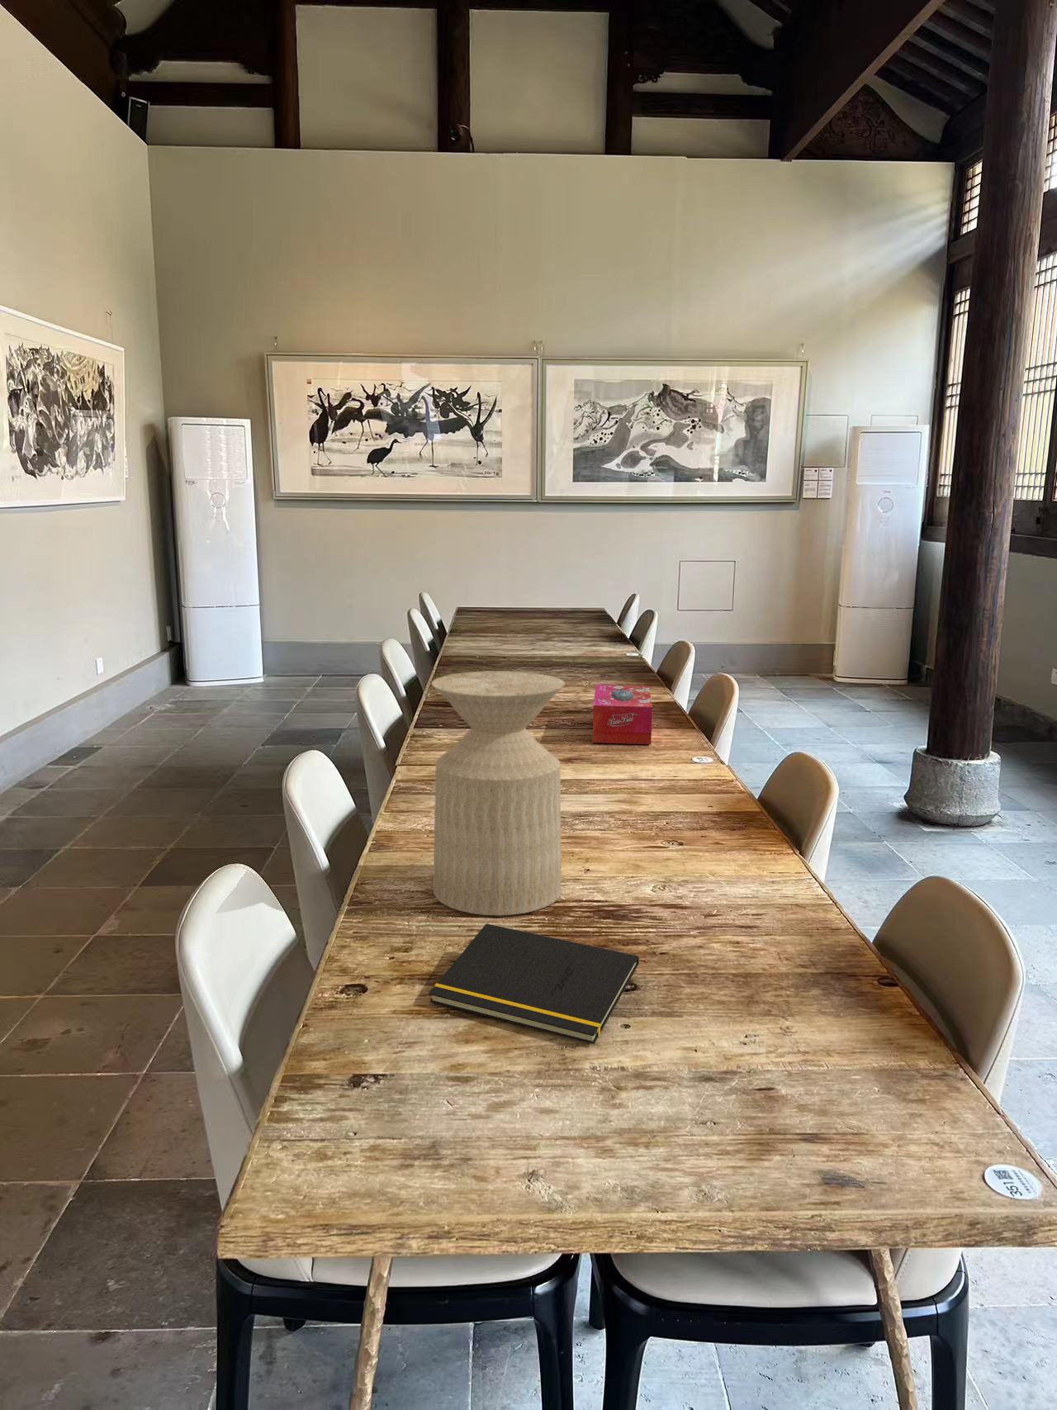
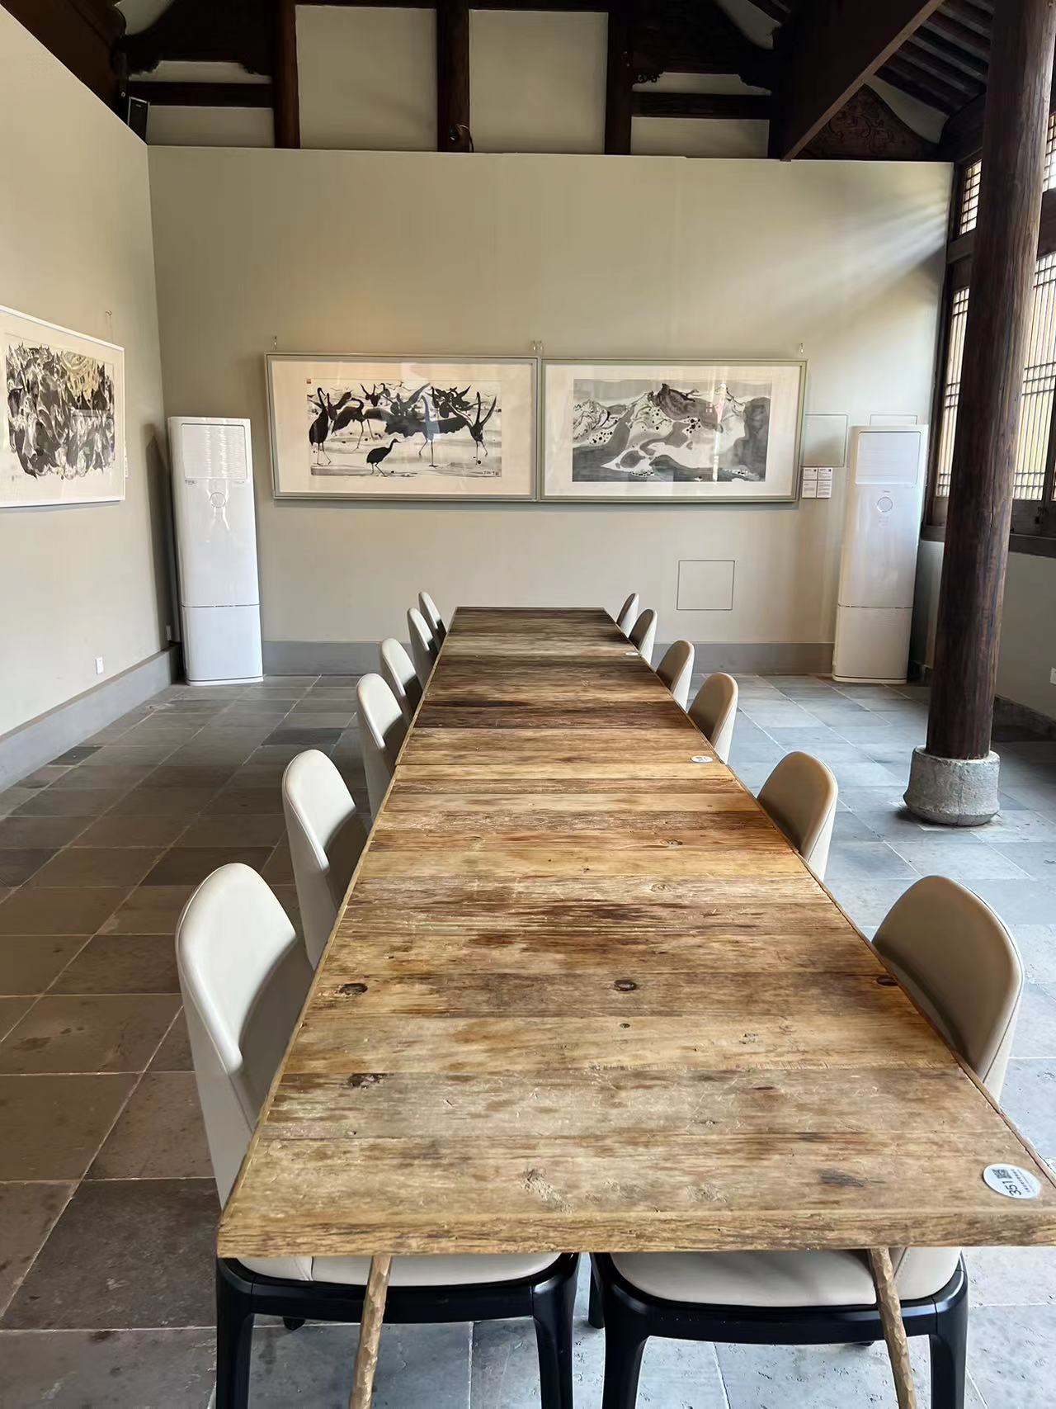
- tissue box (622, 713)
- notepad (535, 978)
- side table (497, 788)
